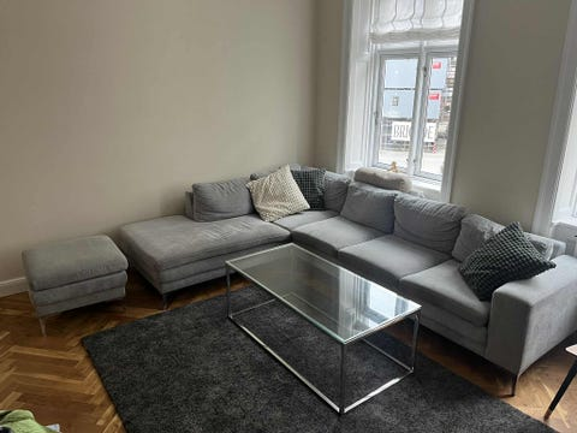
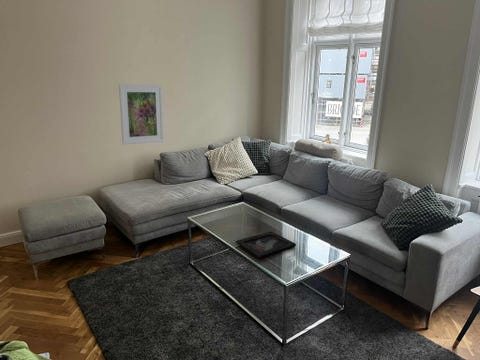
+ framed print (142, 114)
+ decorative tray (265, 243)
